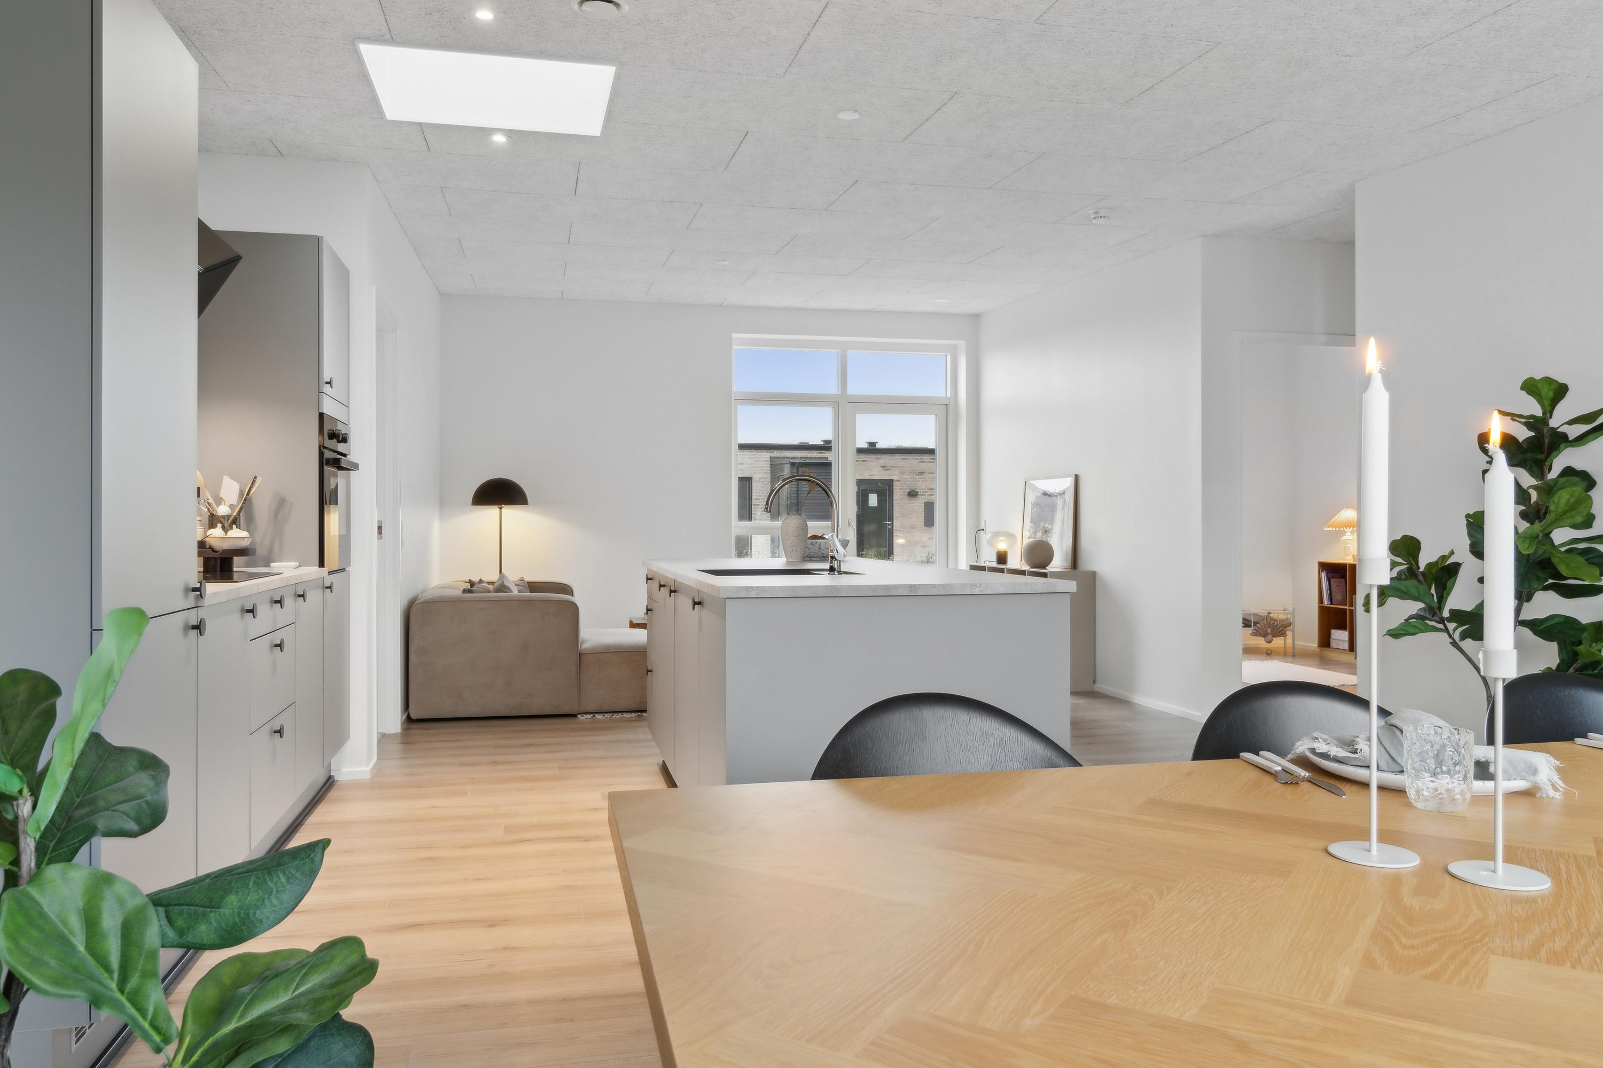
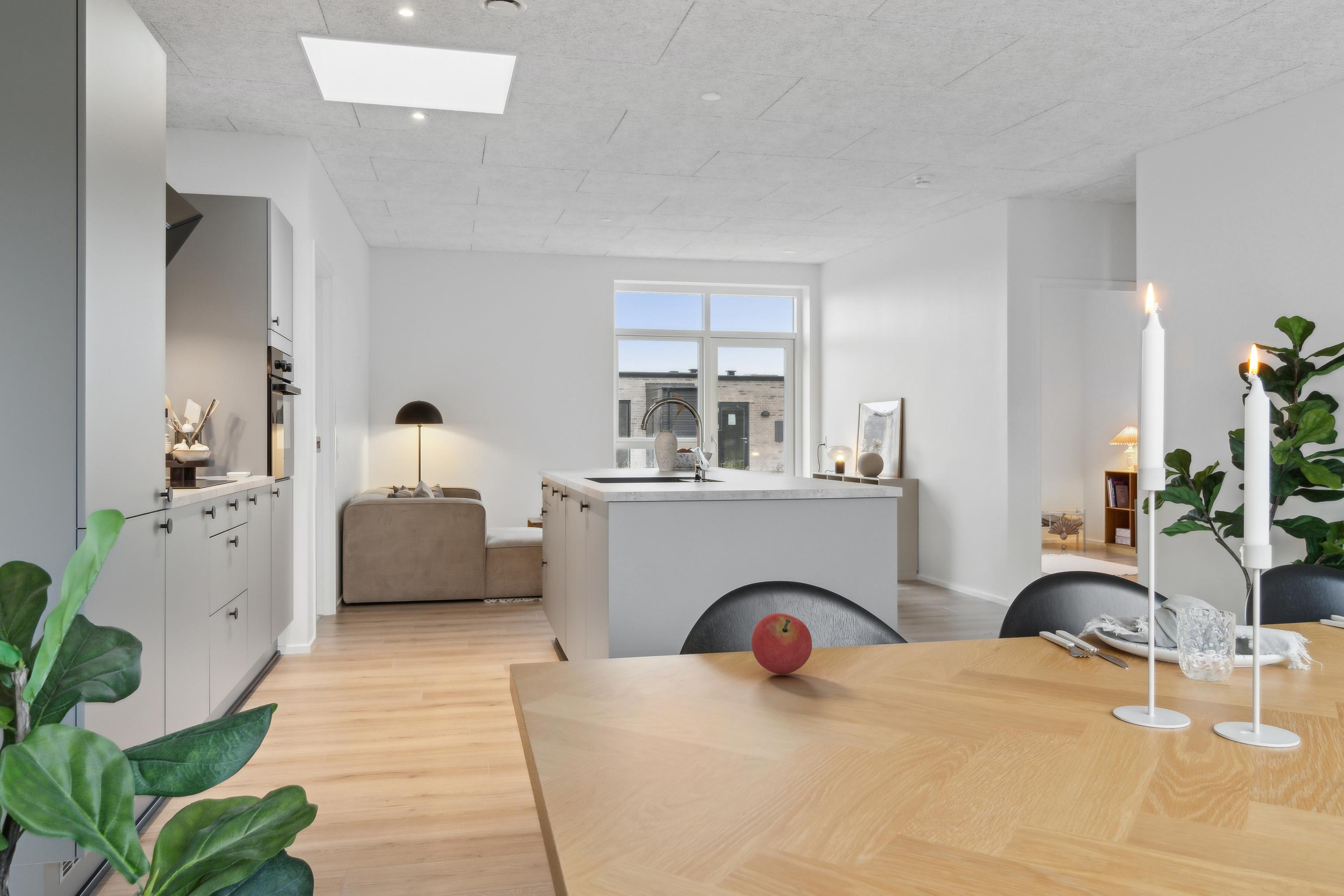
+ fruit (782, 643)
